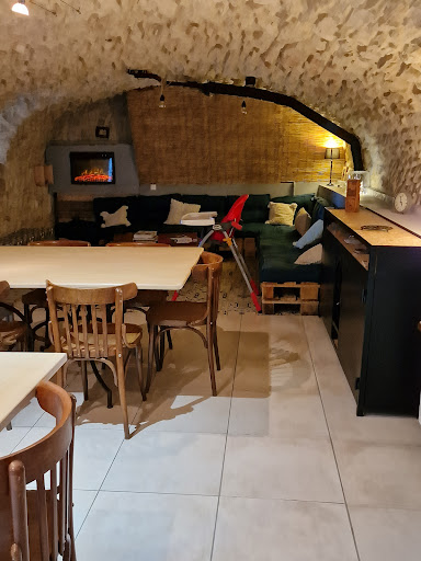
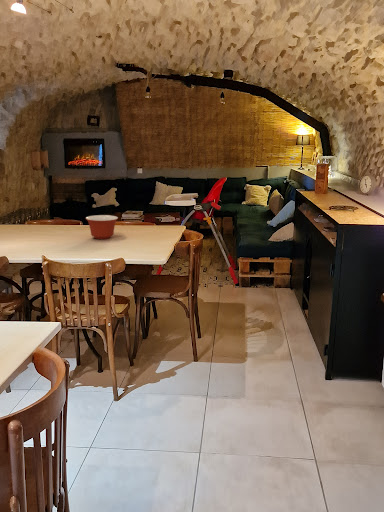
+ mixing bowl (102, 227)
